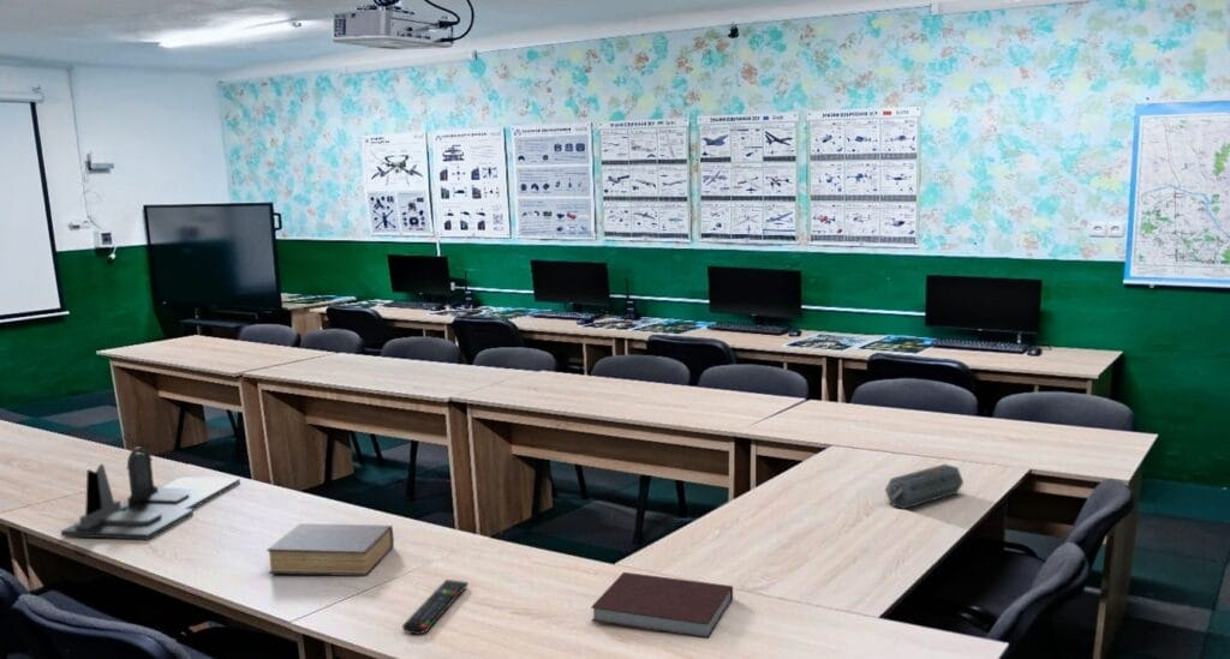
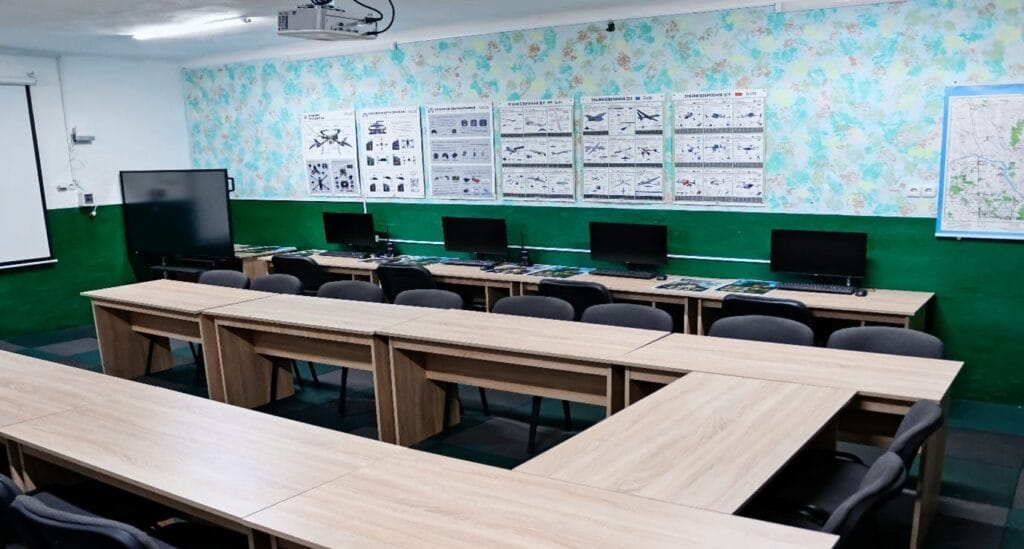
- speaker (924, 485)
- desk organizer (153, 480)
- notebook (663, 603)
- book (332, 549)
- remote control (436, 605)
